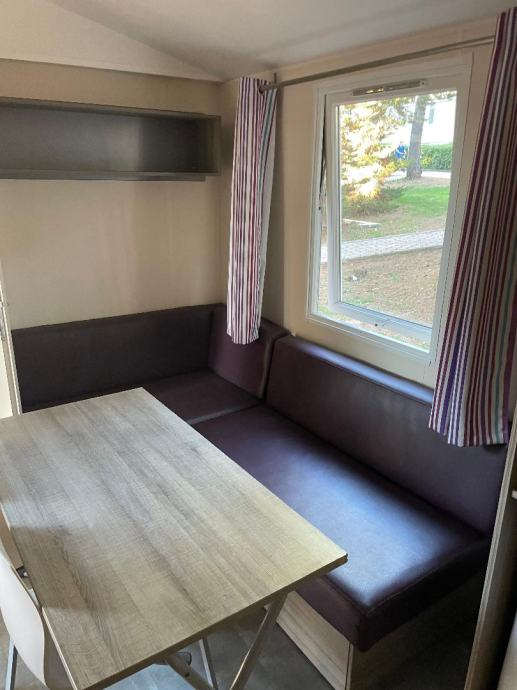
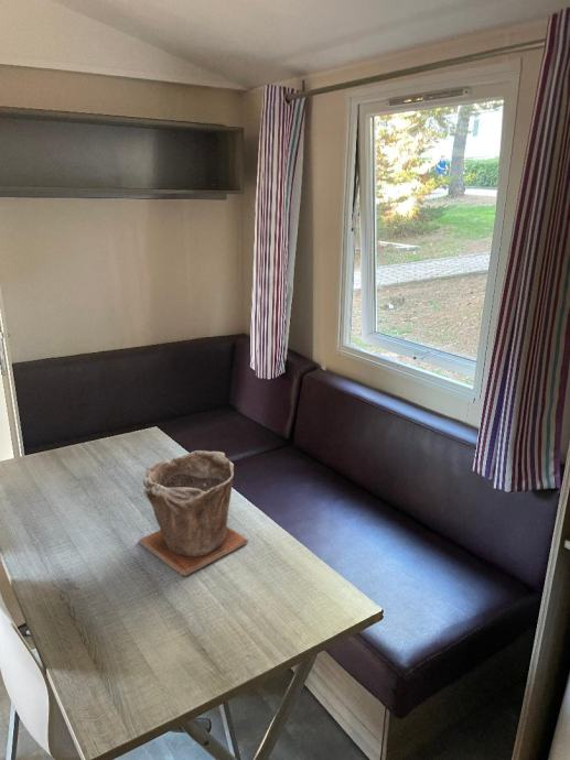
+ plant pot (191, 504)
